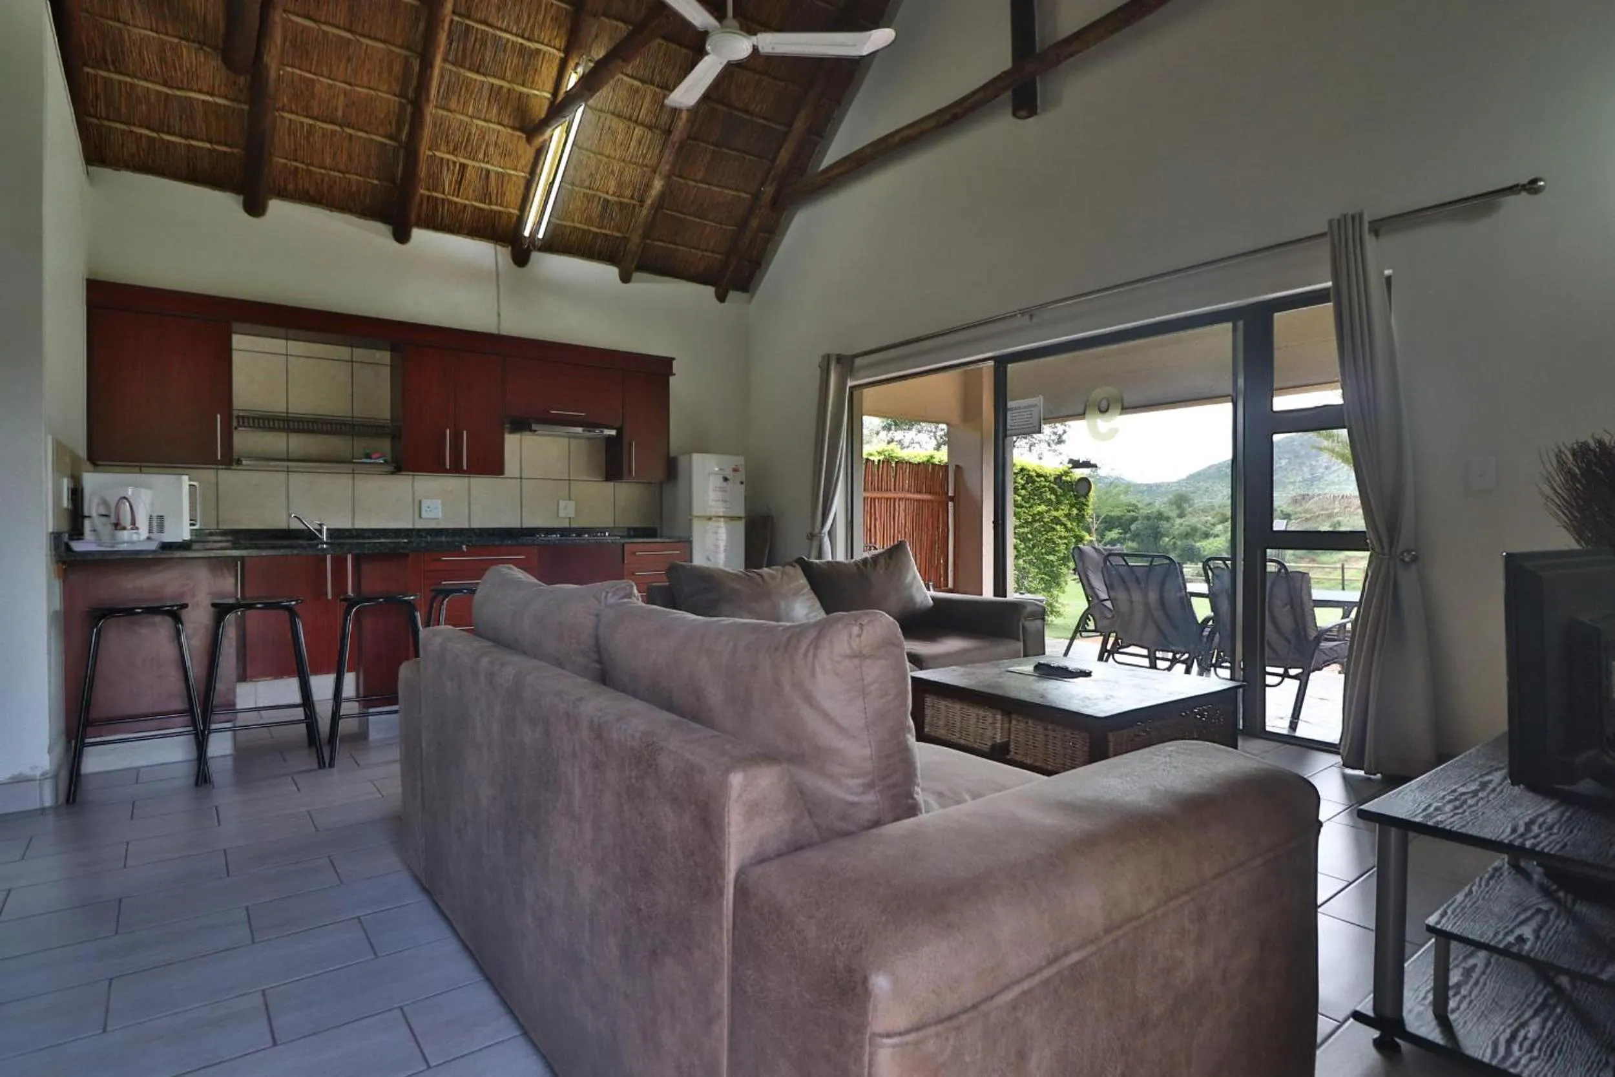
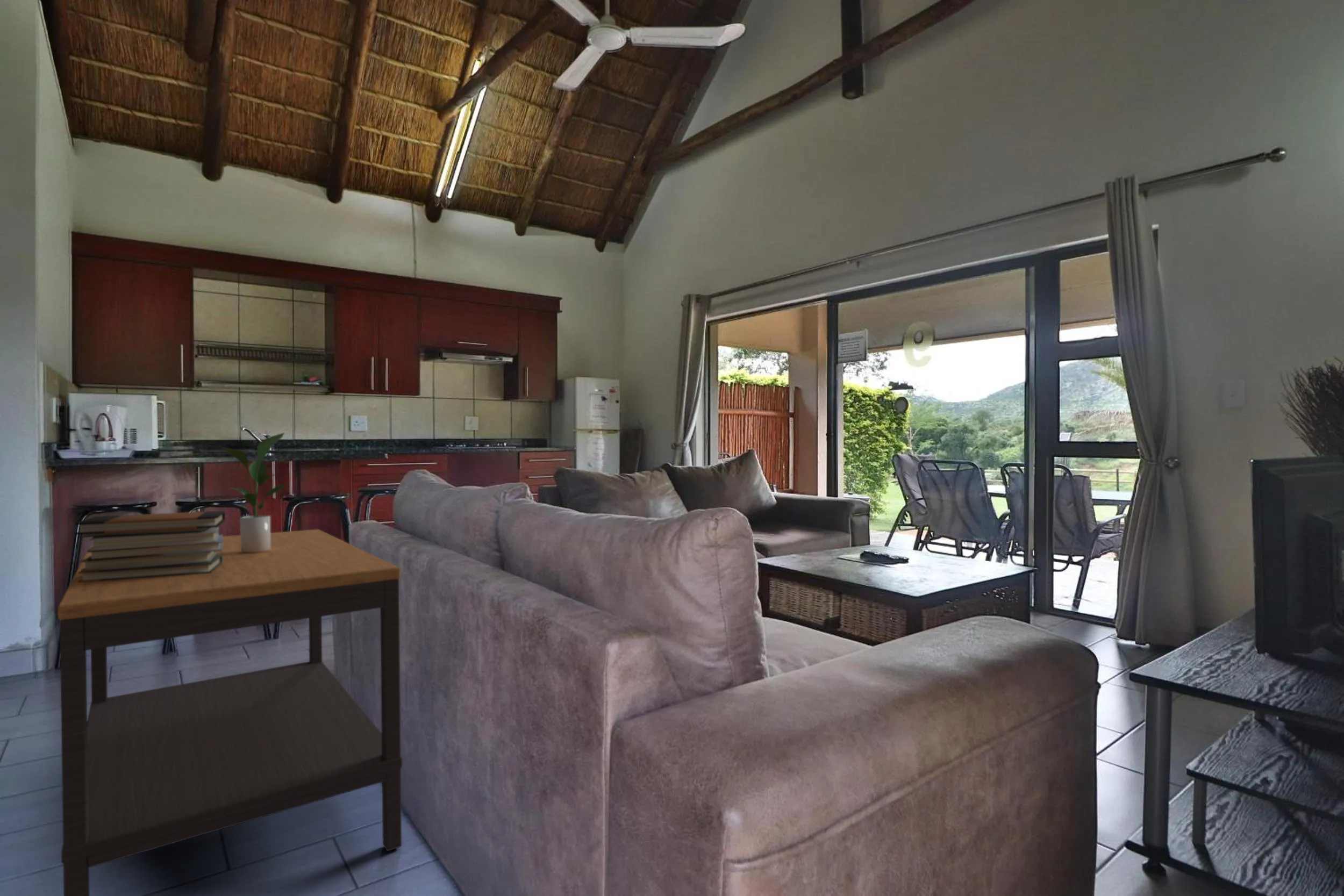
+ book stack (158, 543)
+ side table (230, 681)
+ potted plant (255, 491)
